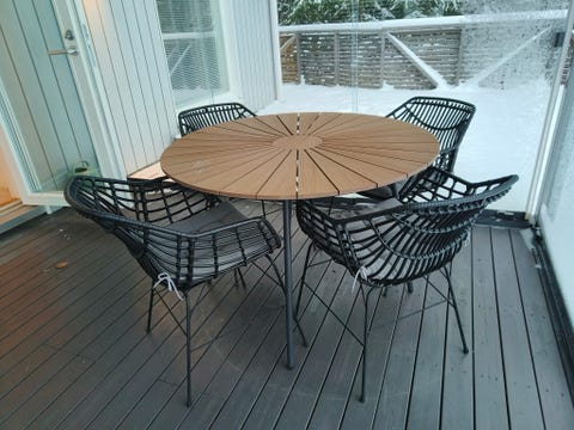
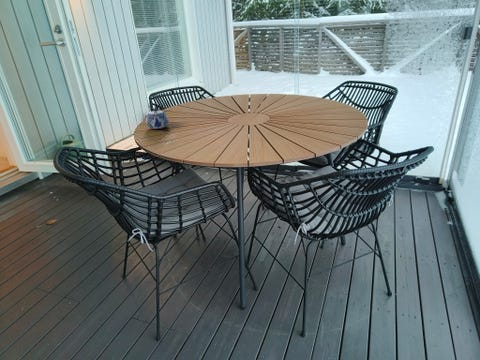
+ teapot (156, 118)
